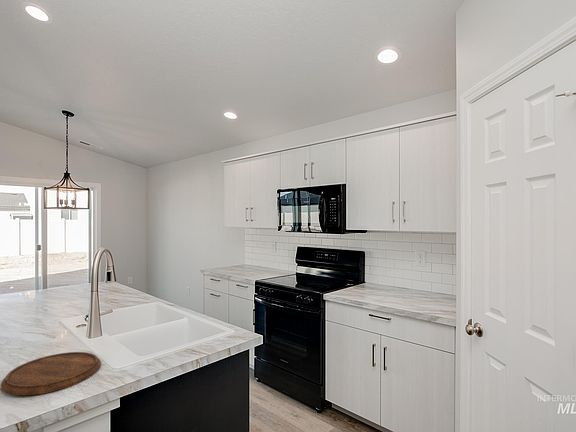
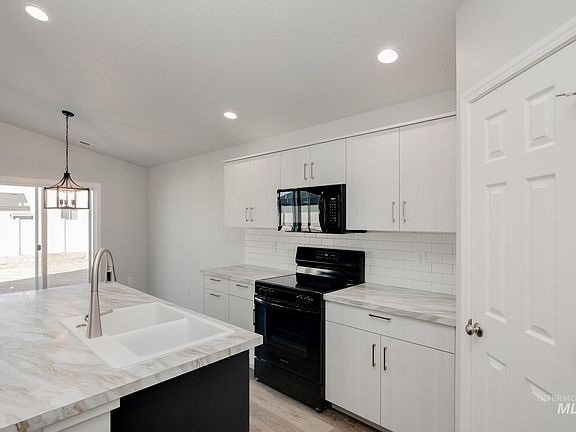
- cutting board (54, 370)
